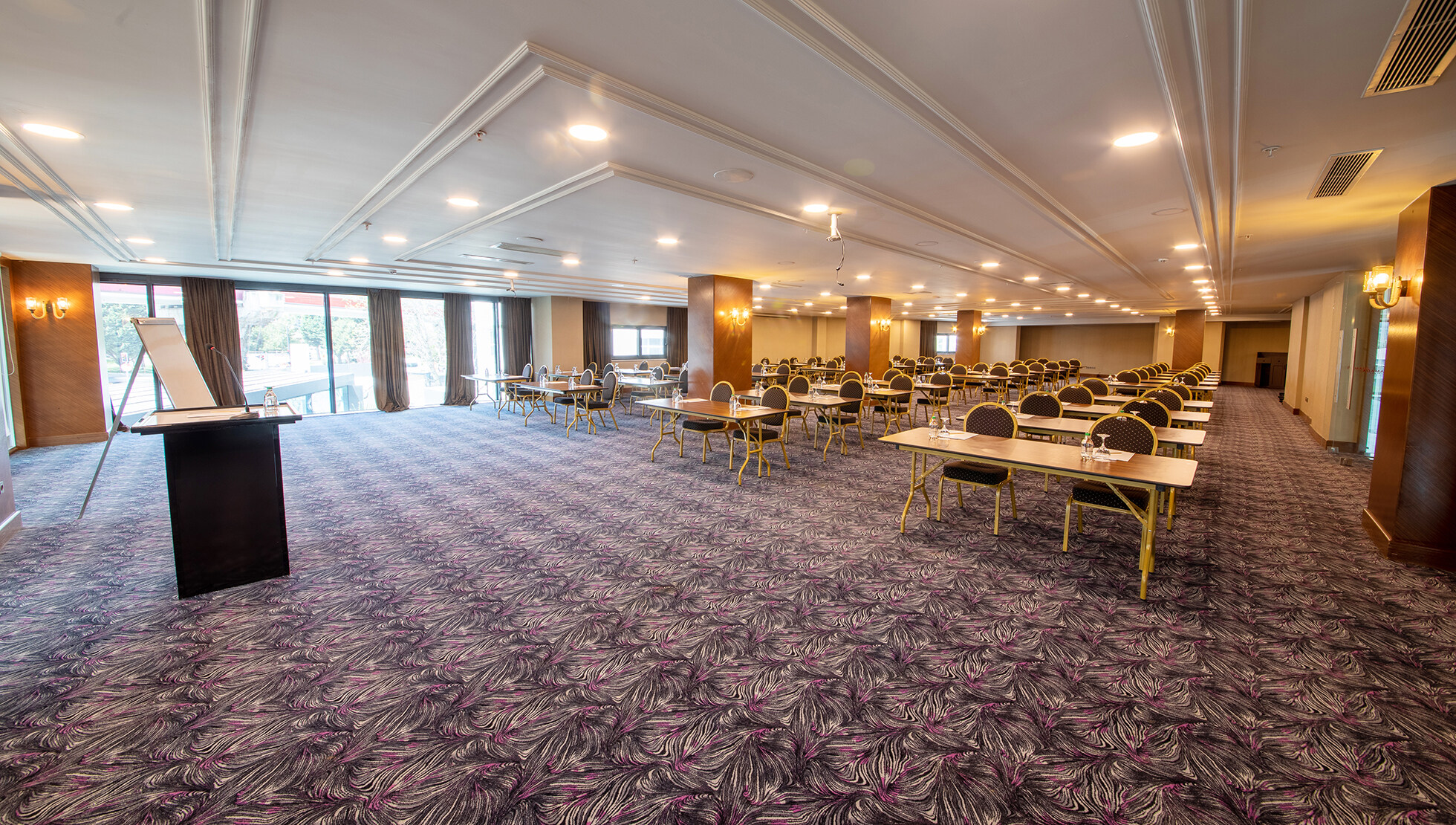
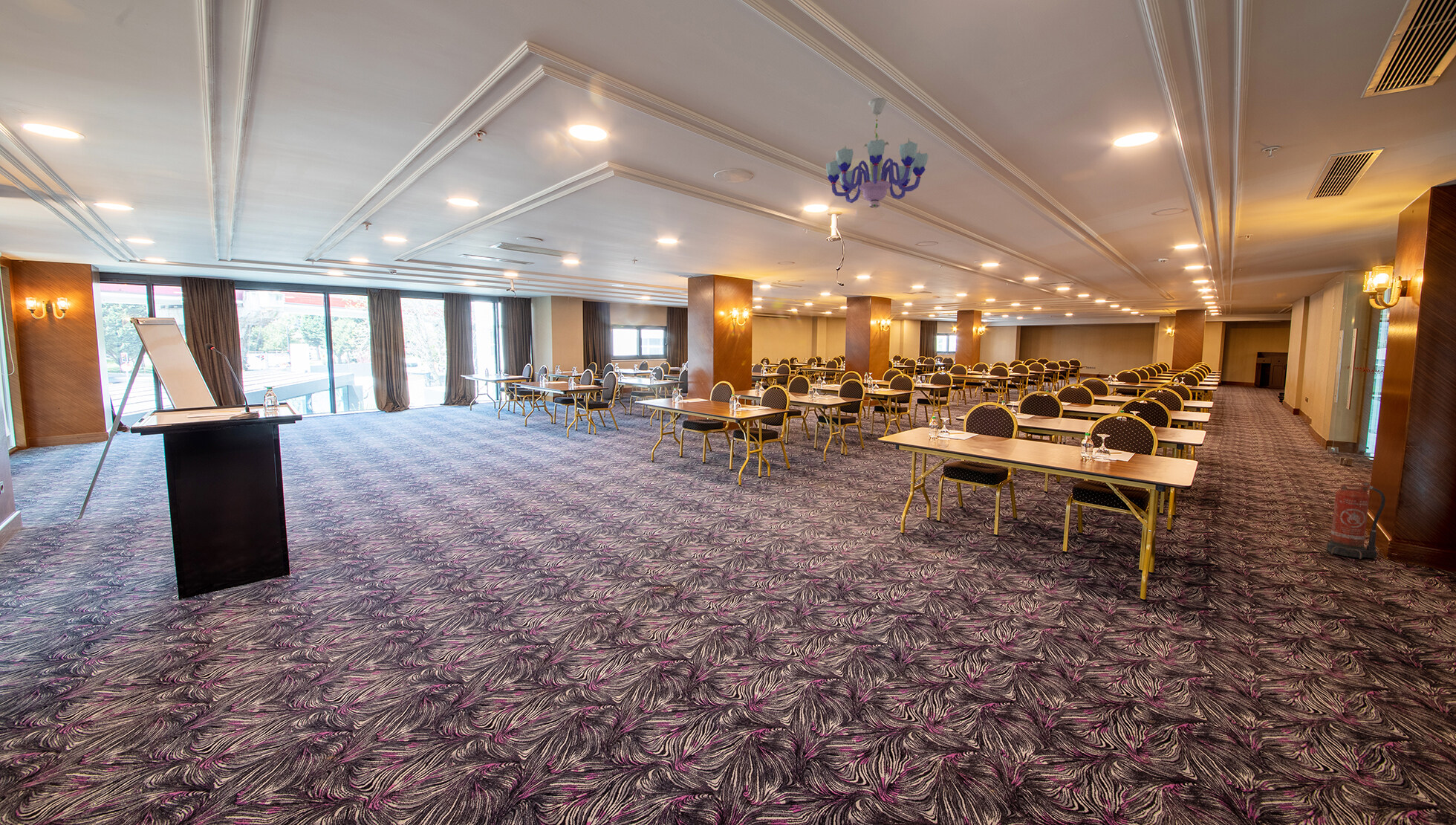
+ chandelier (876, 155)
+ fire extinguisher (1356, 517)
